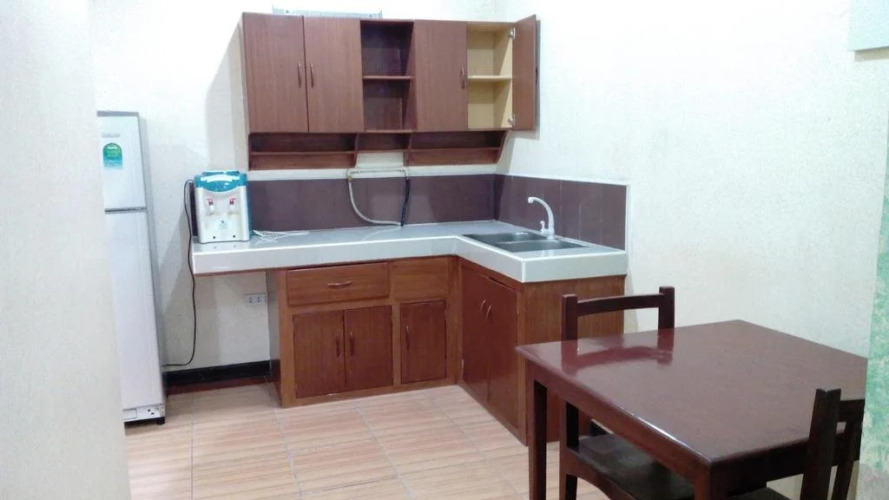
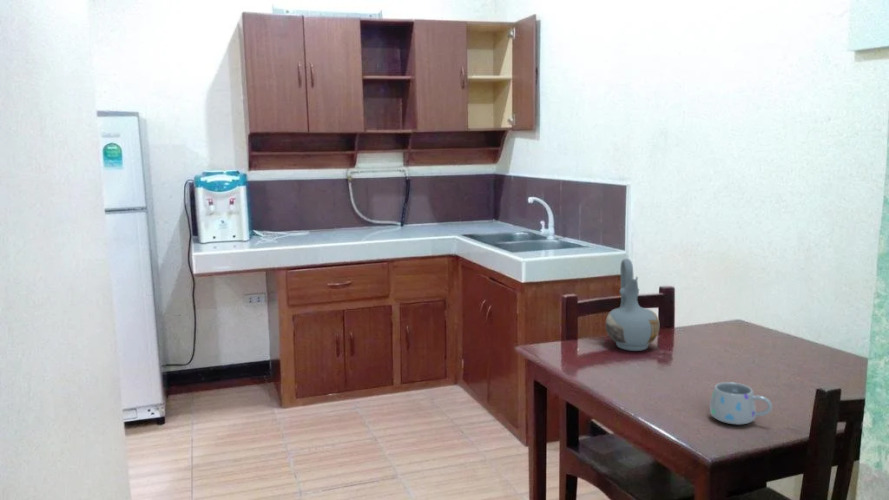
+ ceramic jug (632, 304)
+ mug (740, 405)
